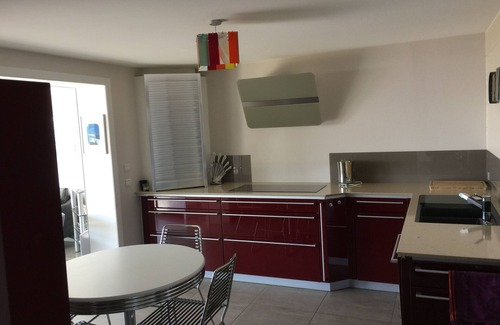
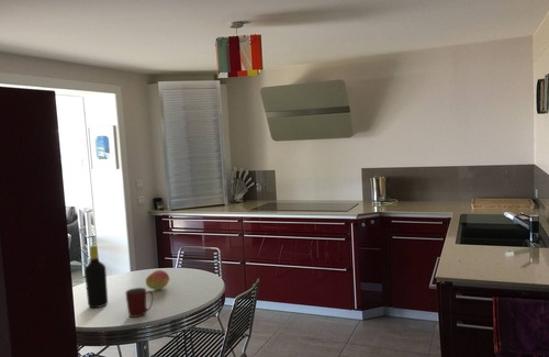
+ fruit (157, 279)
+ bottle (96, 276)
+ mug (139, 302)
